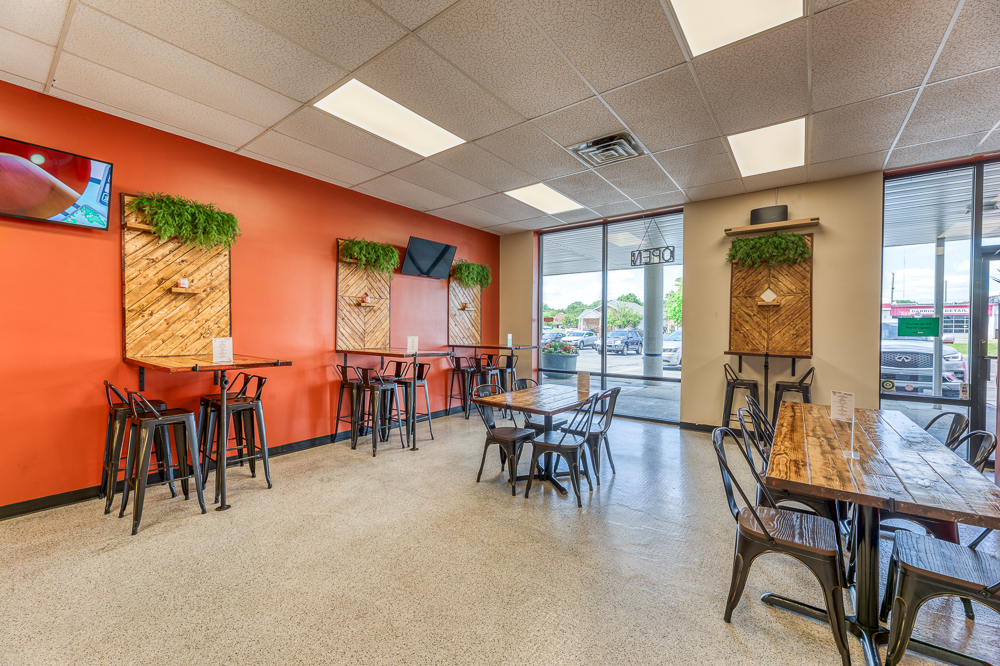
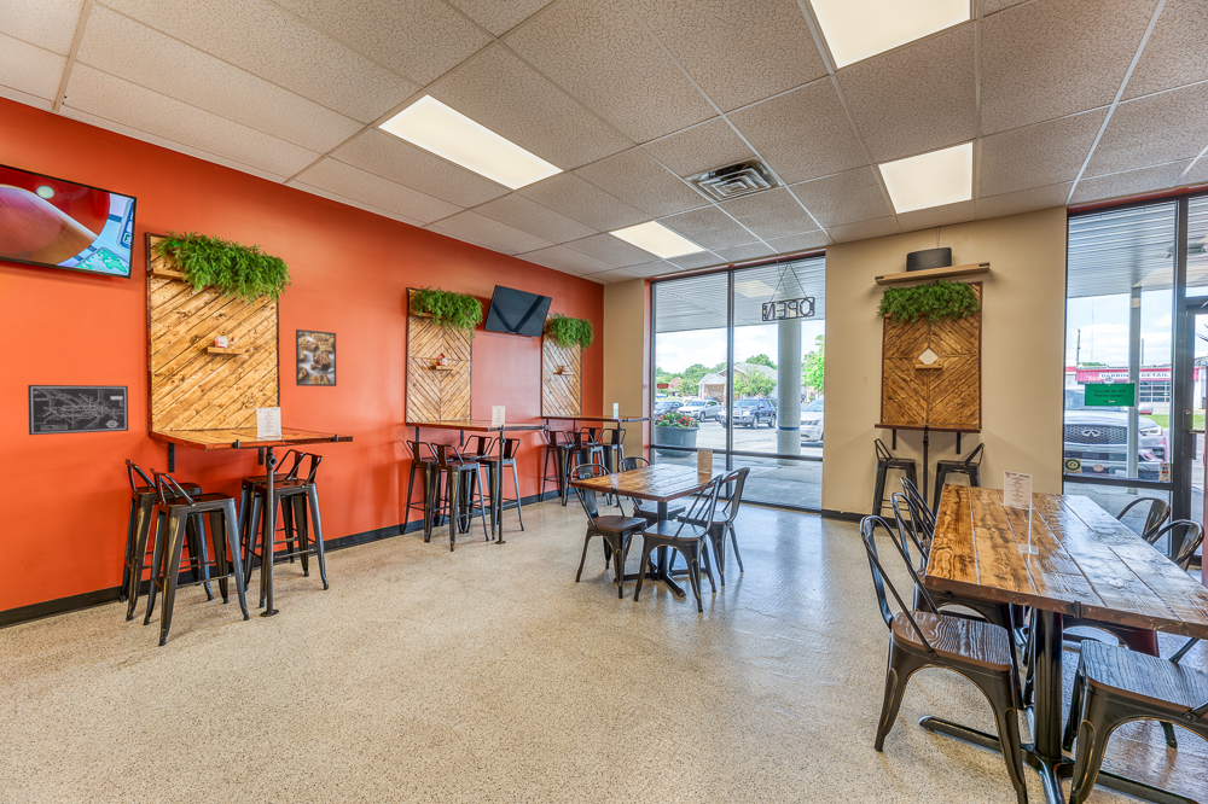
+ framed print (316, 359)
+ wall art (80, 408)
